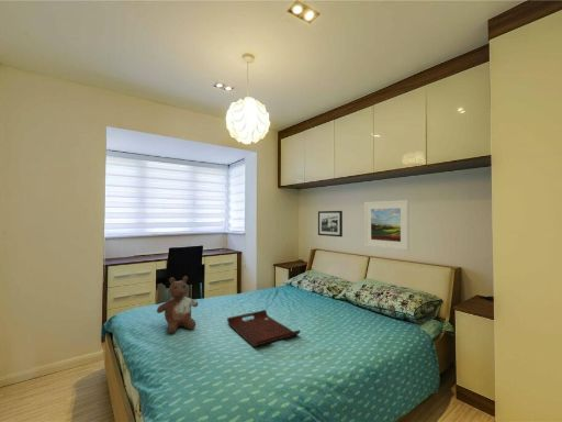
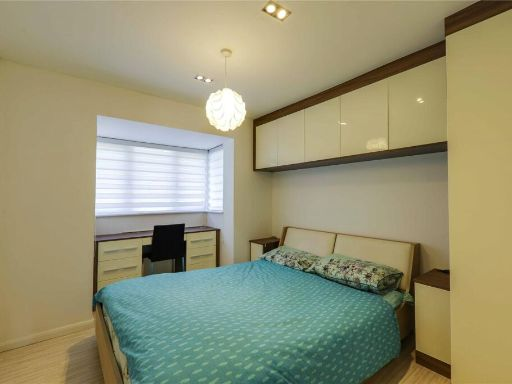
- picture frame (329, 223)
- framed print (385, 224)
- serving tray (261, 326)
- stuffed bear (179, 302)
